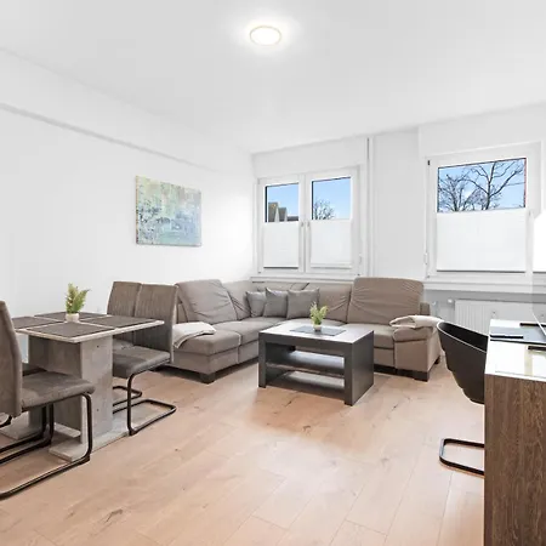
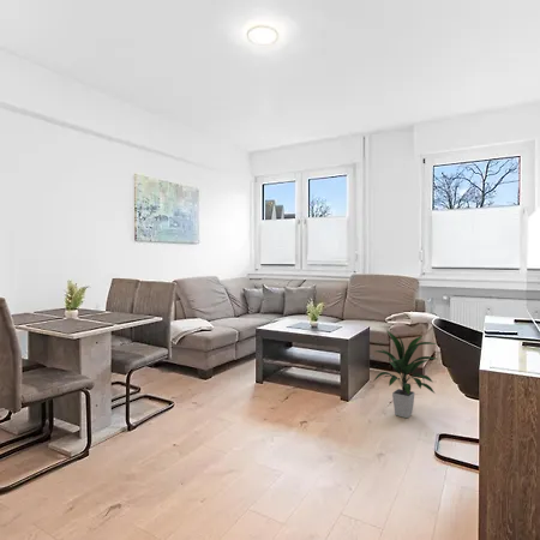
+ indoor plant (406, 372)
